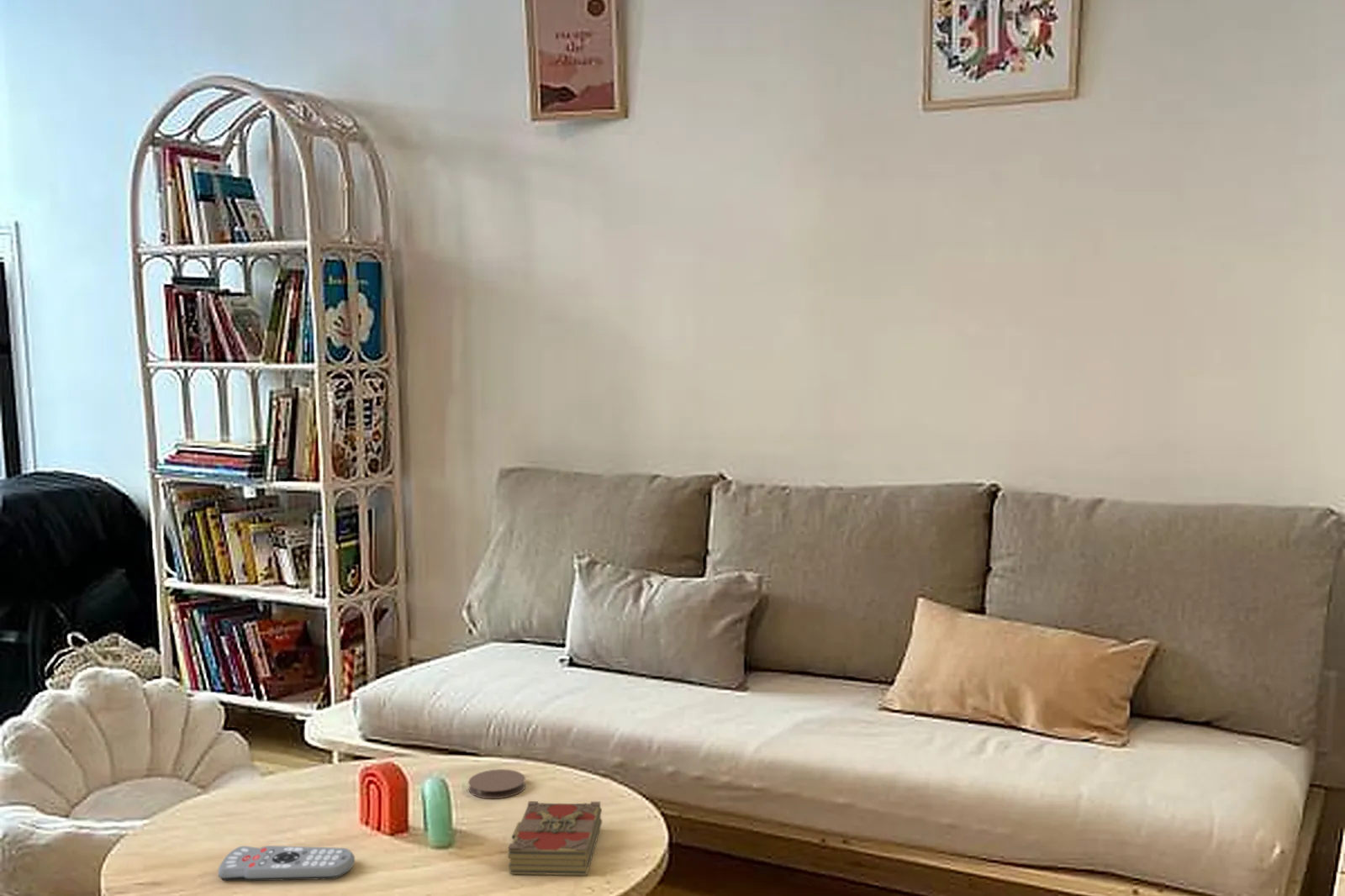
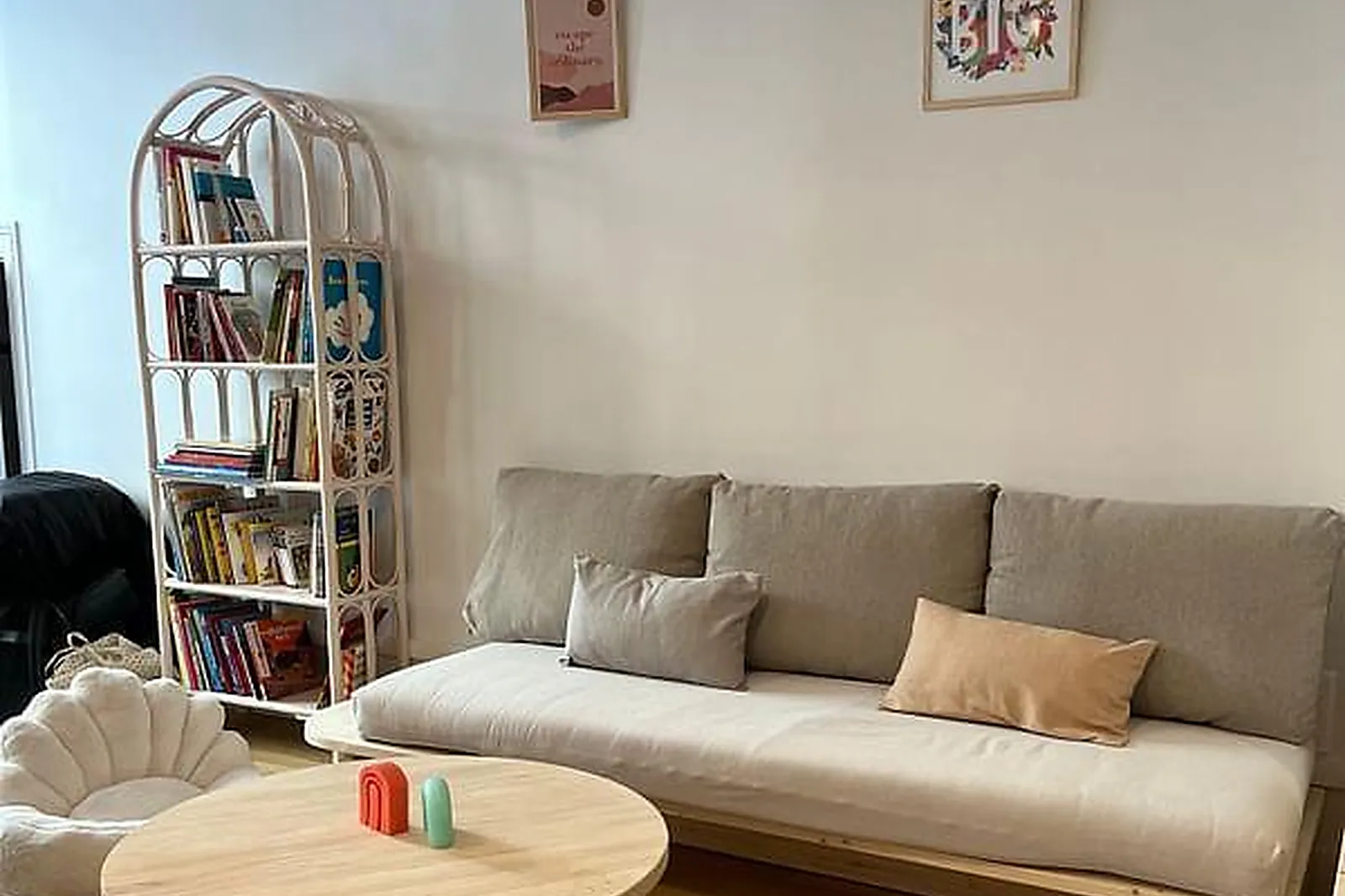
- remote control (287, 863)
- book (554, 835)
- coaster (497, 783)
